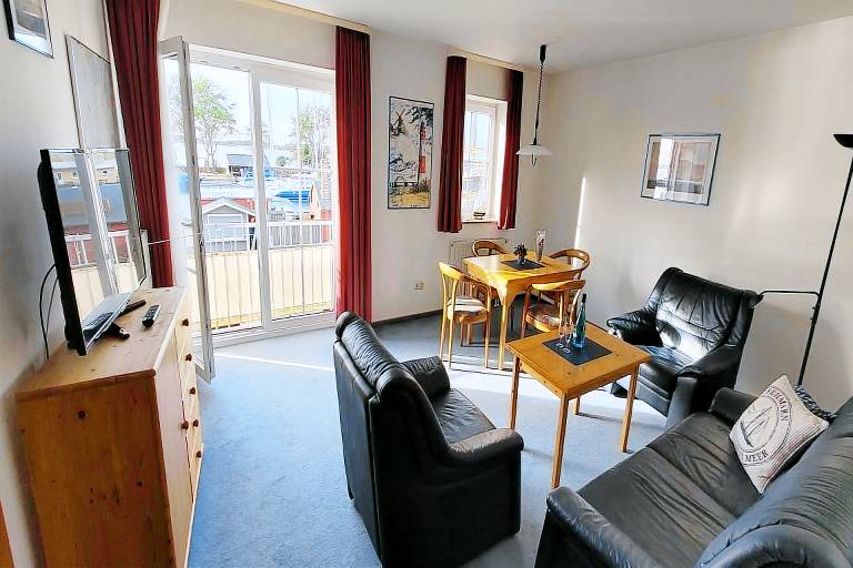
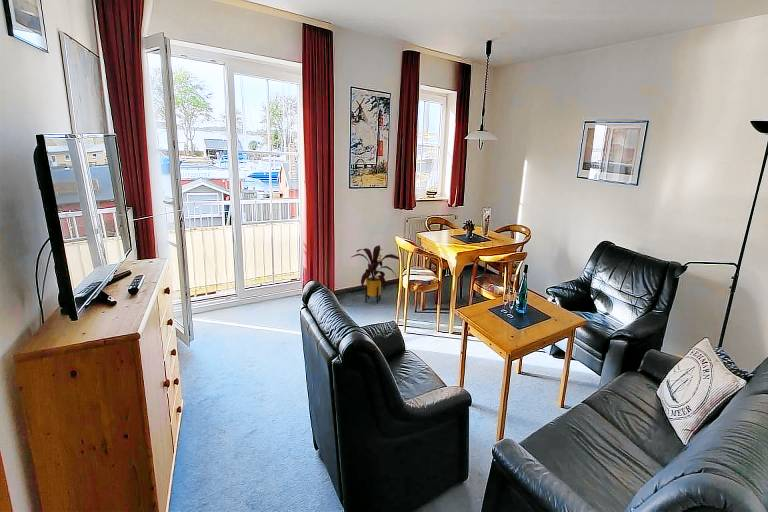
+ house plant (371, 274)
